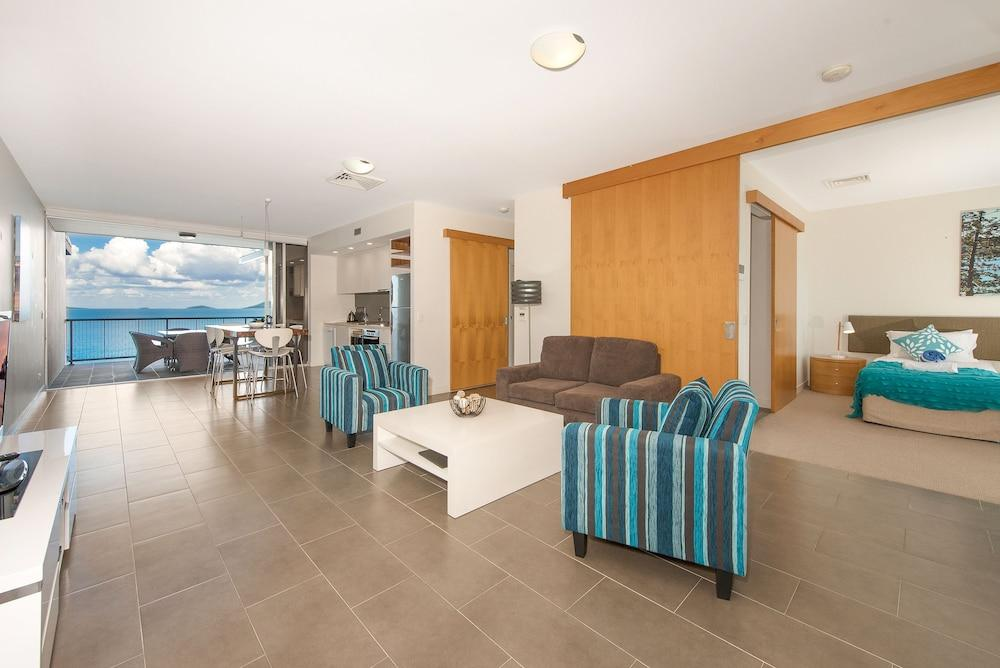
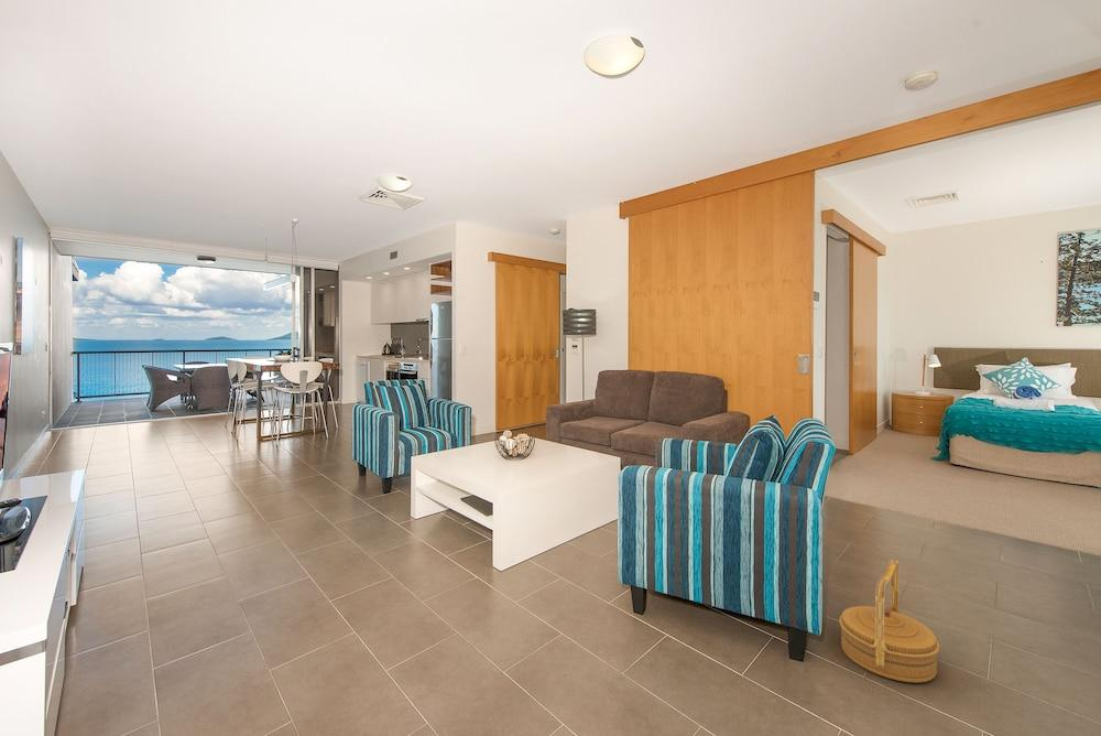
+ basket (886, 613)
